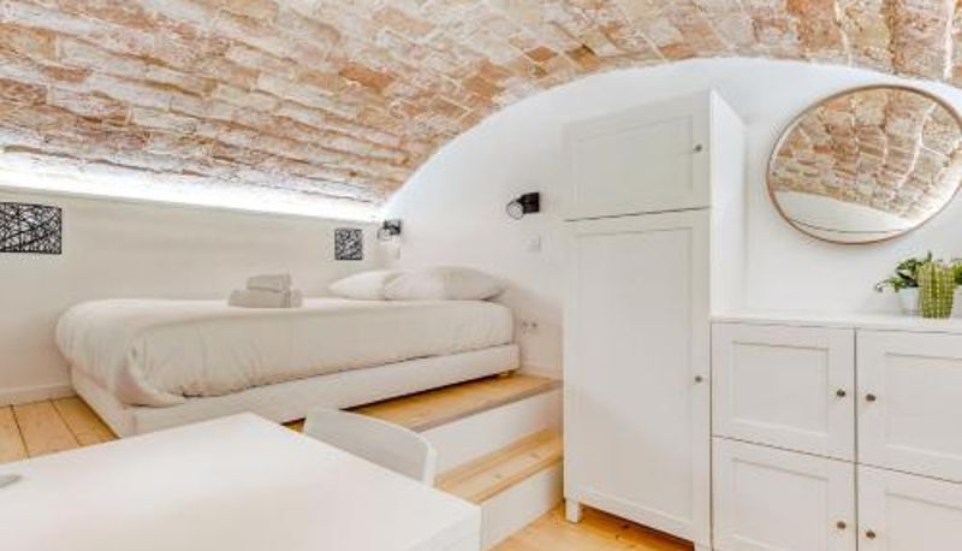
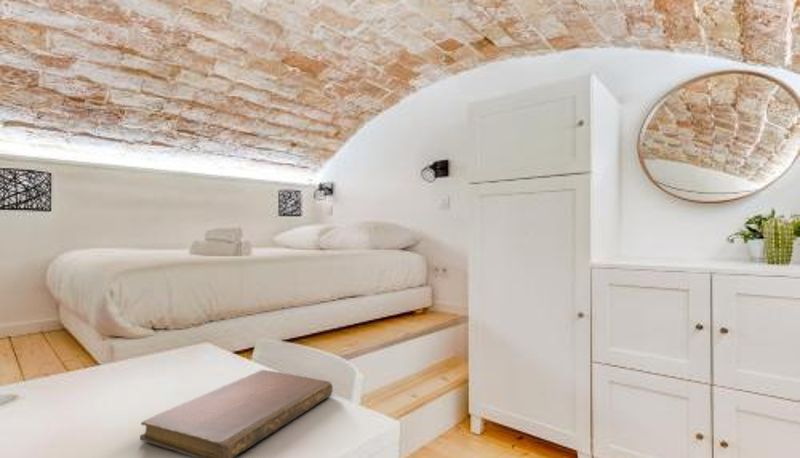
+ notebook (247, 407)
